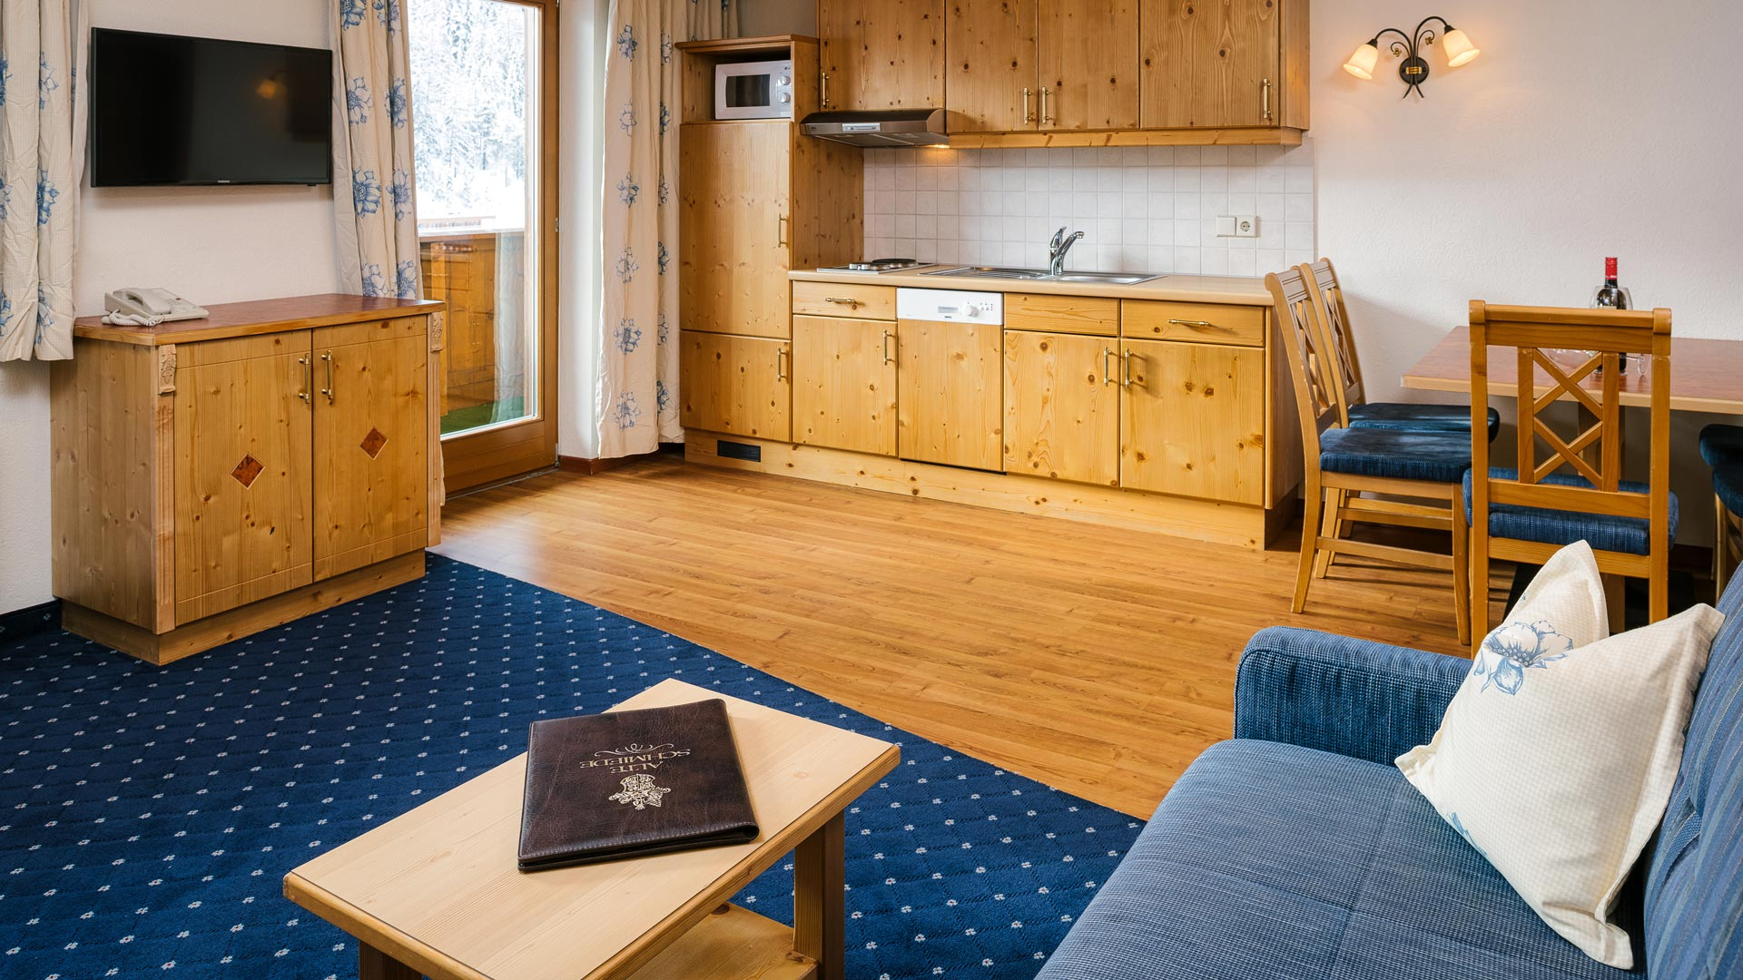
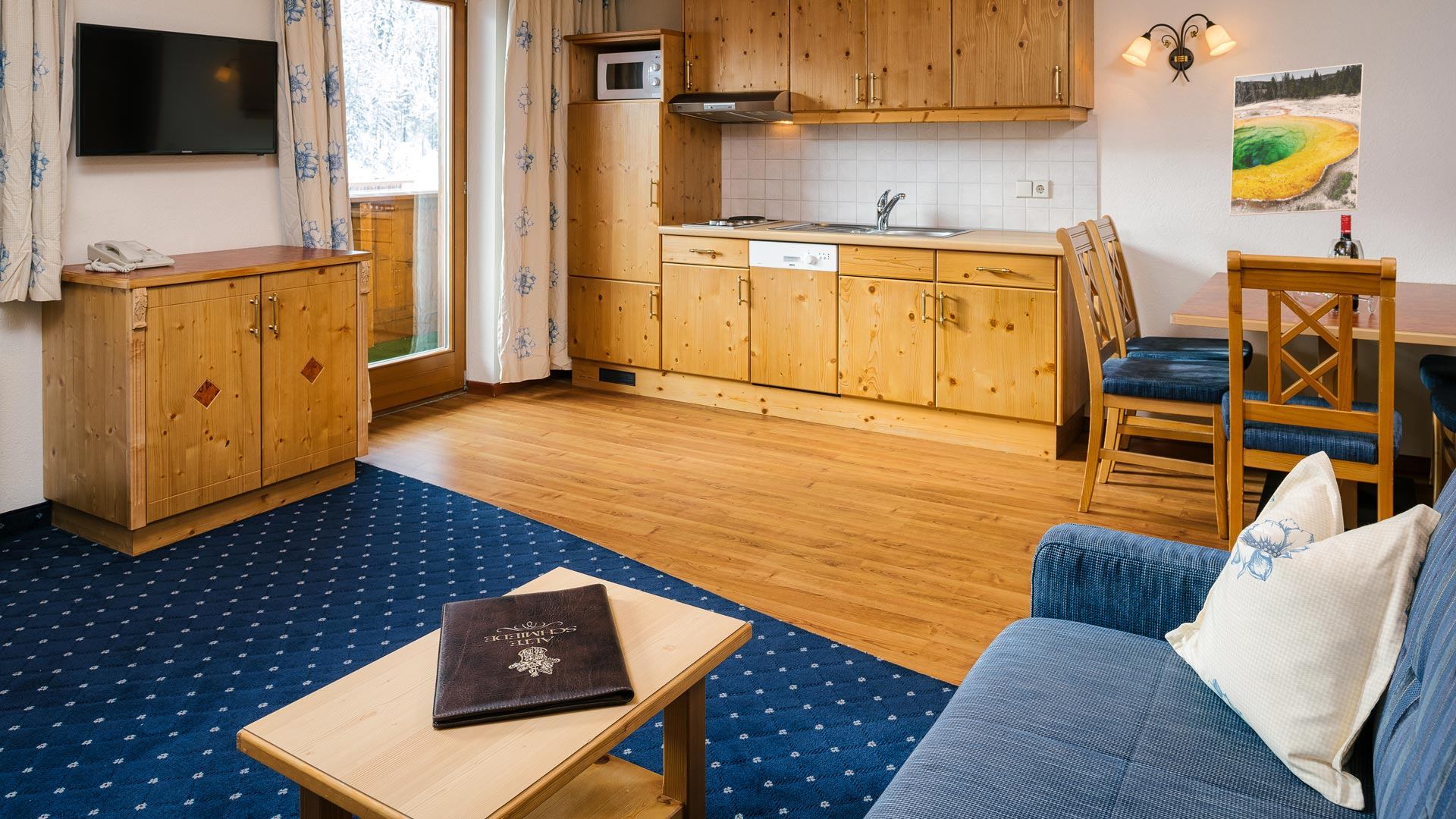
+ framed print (1294, 142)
